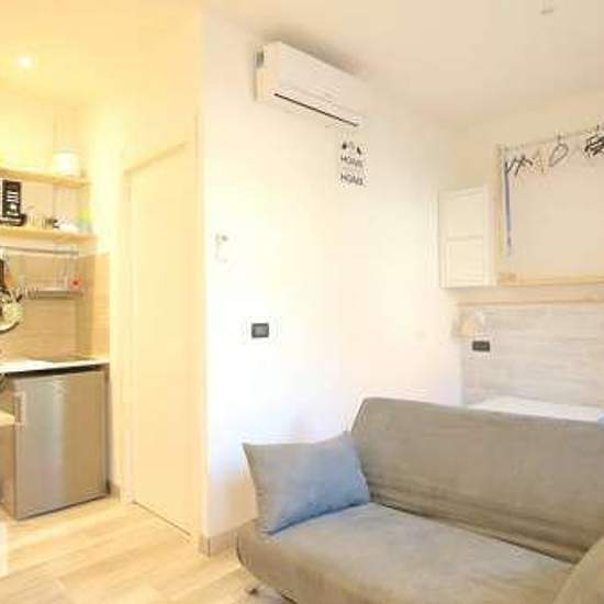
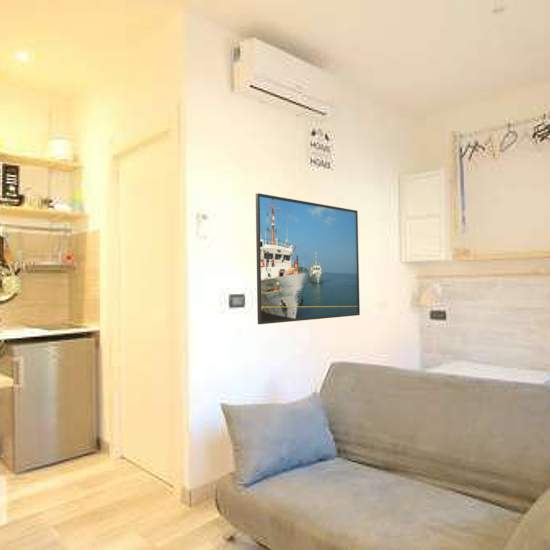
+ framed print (313, 260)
